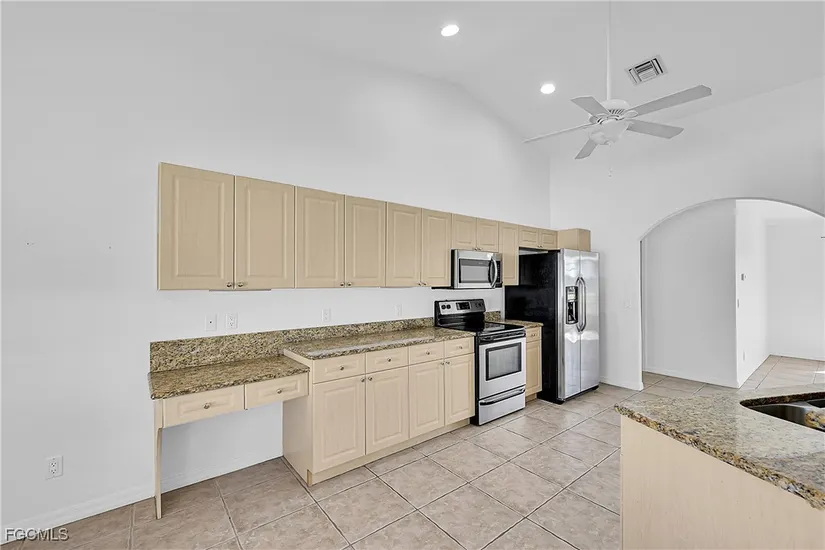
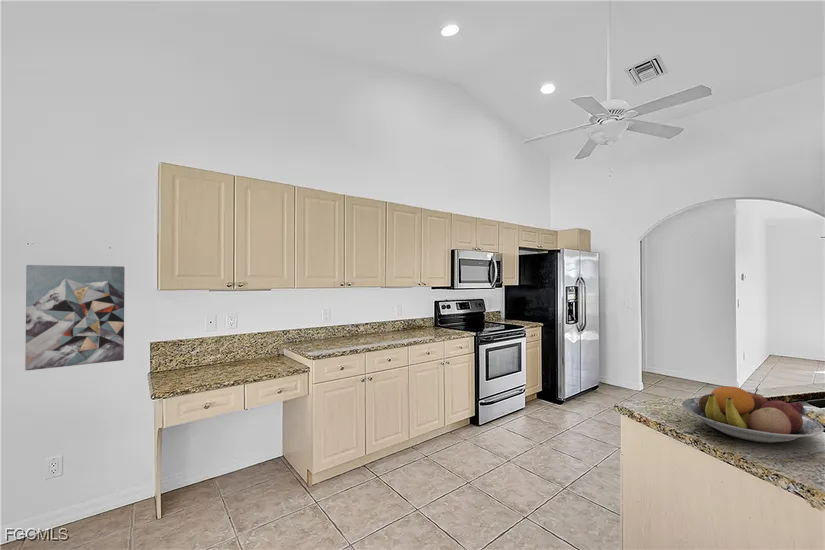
+ wall art (78, 315)
+ fruit bowl (746, 409)
